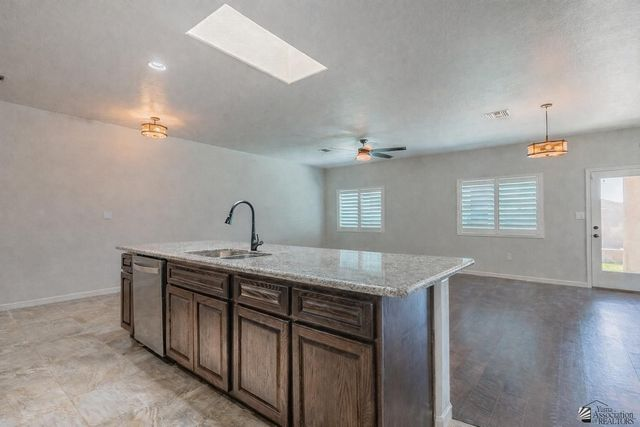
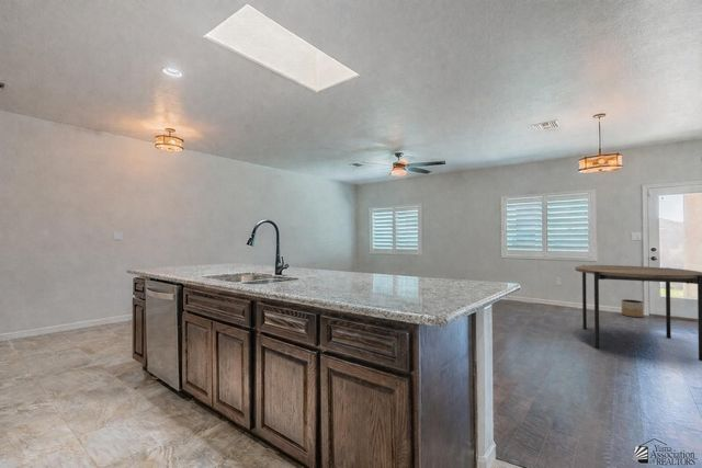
+ planter (632, 308)
+ dining table (634, 279)
